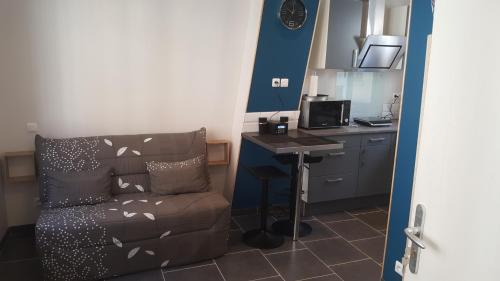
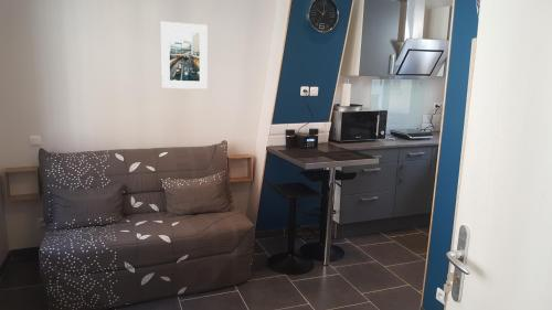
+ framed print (184, 56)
